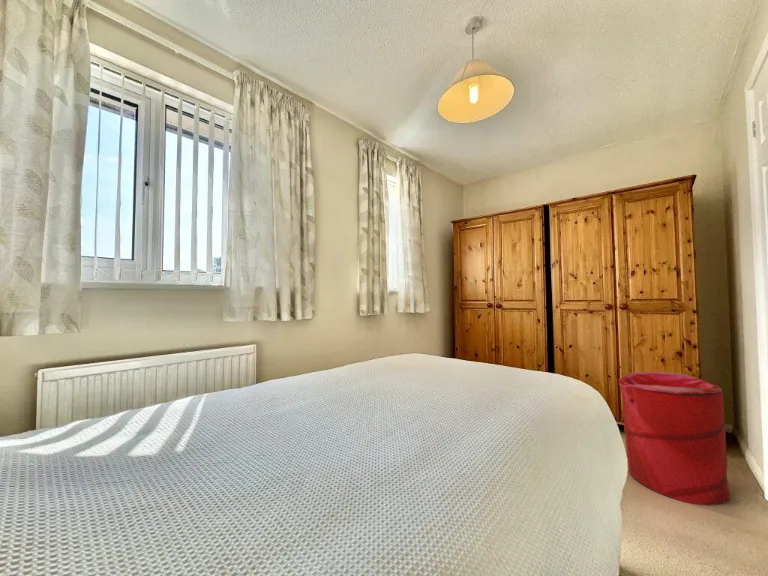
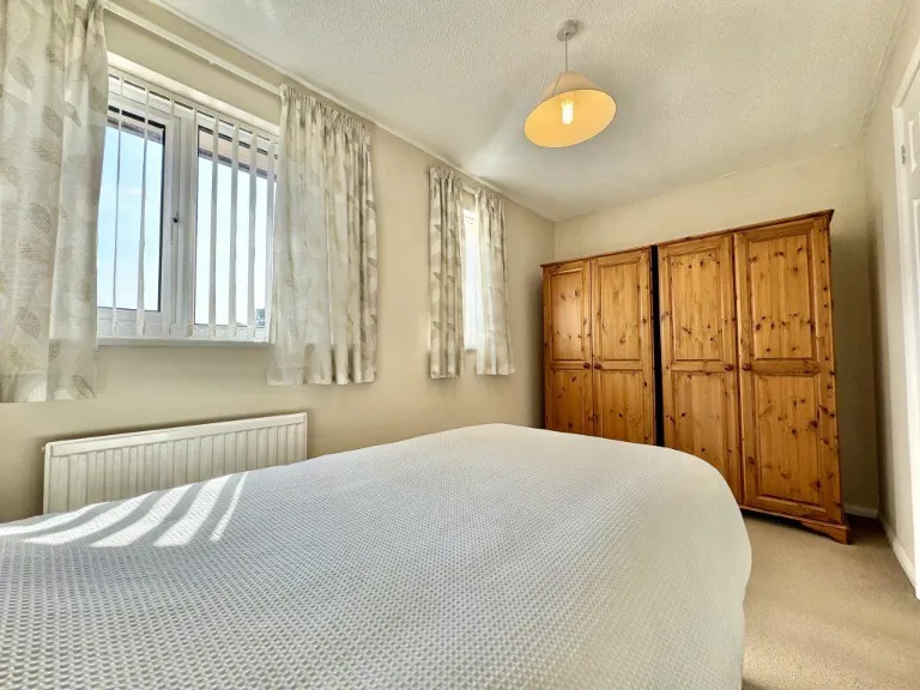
- laundry hamper (669, 429)
